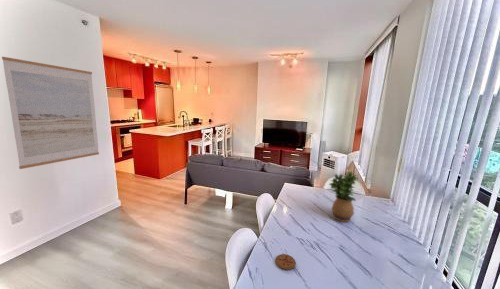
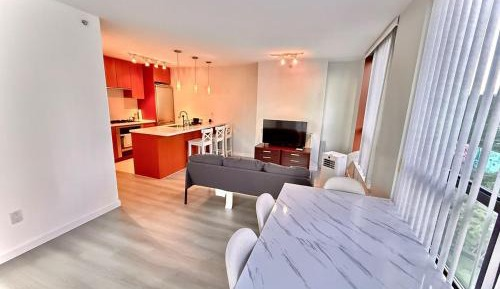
- wall art (59, 114)
- potted plant (342, 193)
- coaster (285, 261)
